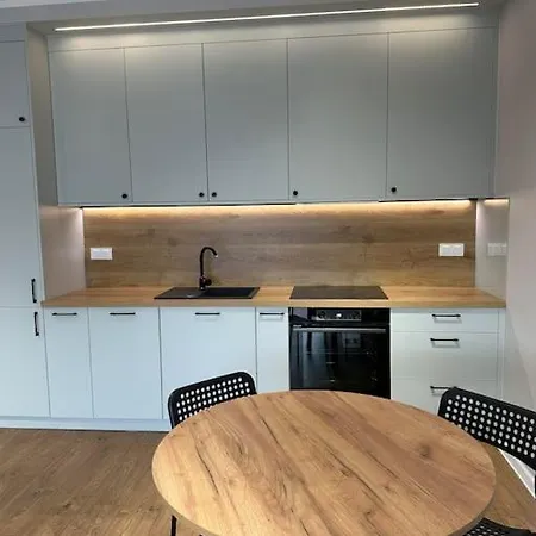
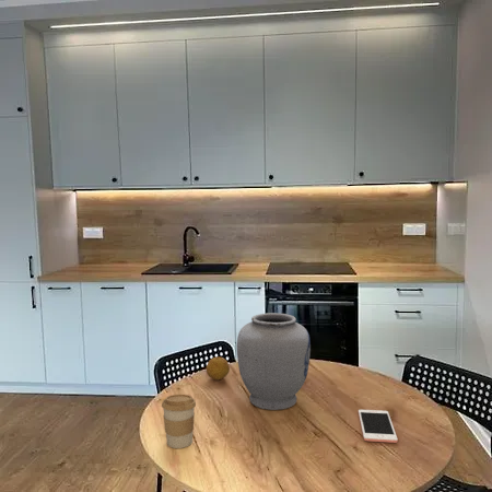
+ vase (273, 359)
+ coffee cup (178, 419)
+ fruit (218, 368)
+ cell phone (376, 424)
